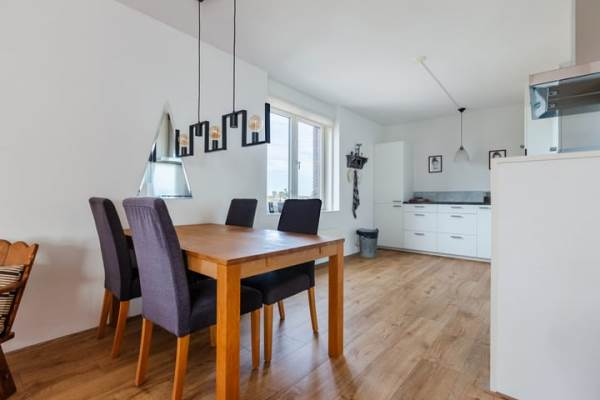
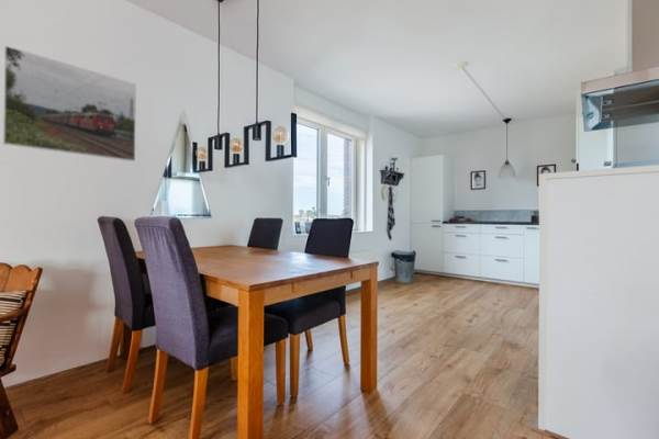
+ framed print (77, 110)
